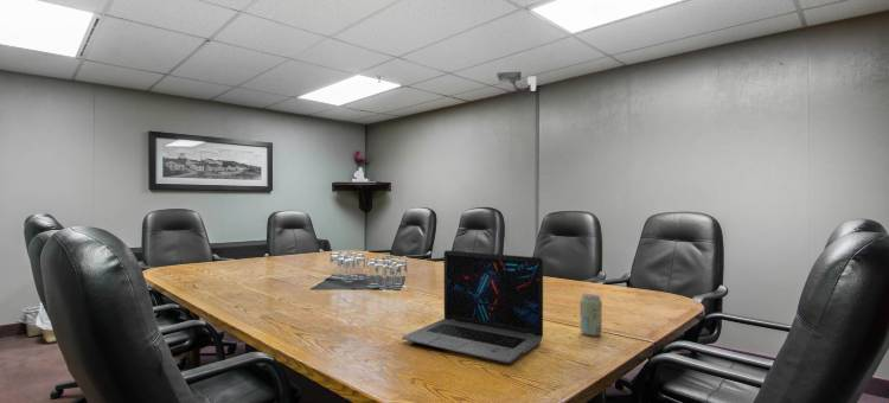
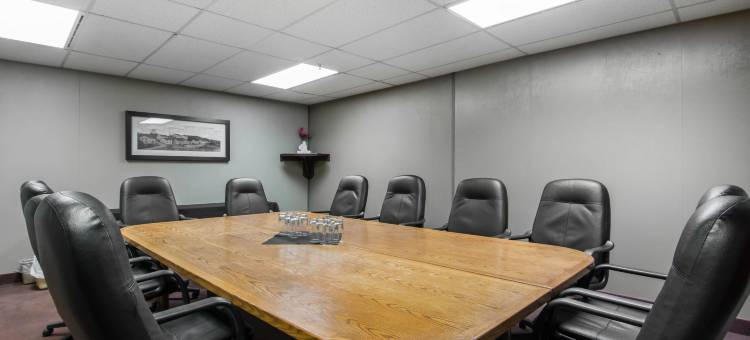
- beverage can (590, 314)
- laptop (472, 300)
- security camera (514, 85)
